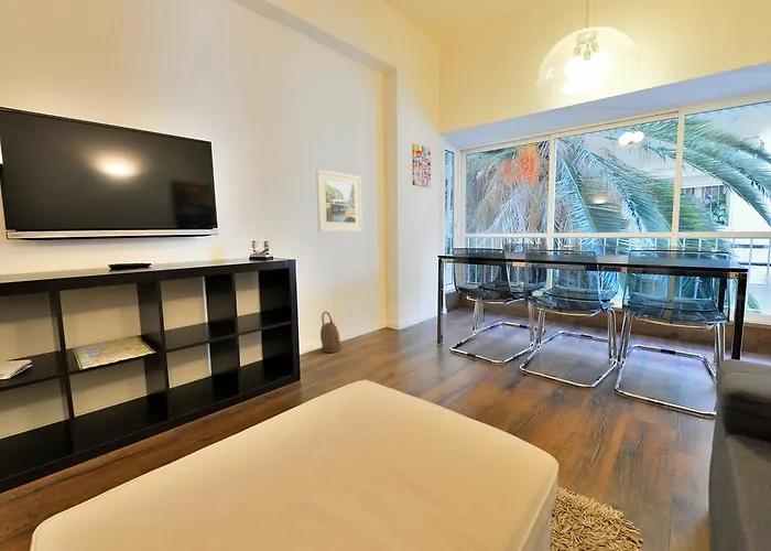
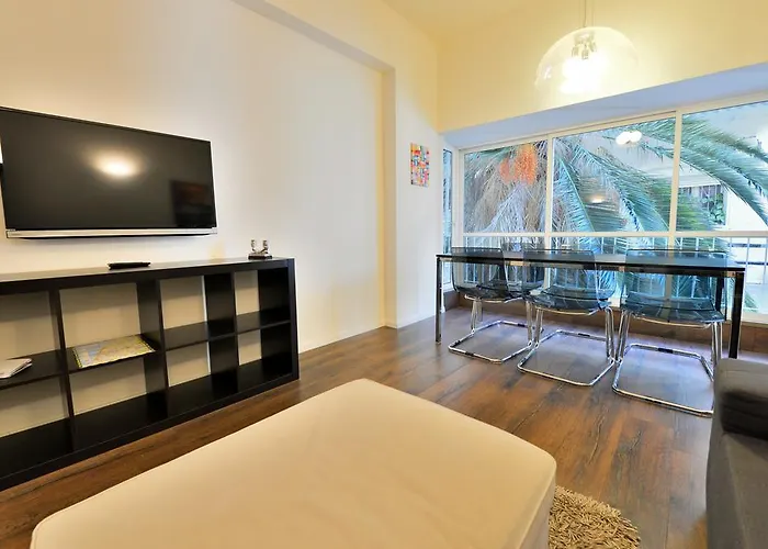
- basket (329, 331)
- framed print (340, 202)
